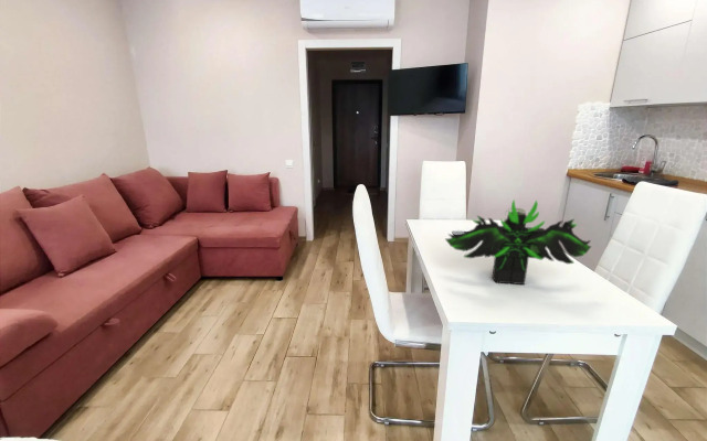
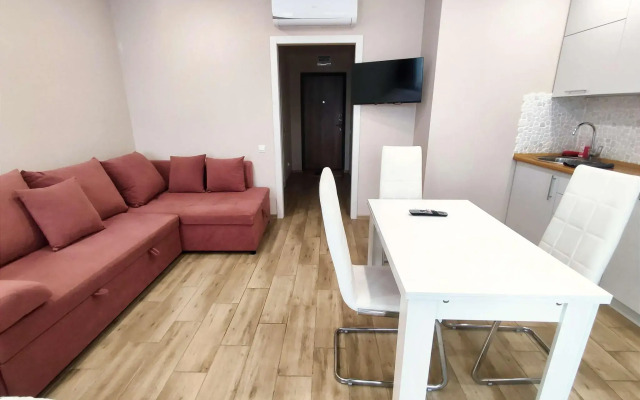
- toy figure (514, 240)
